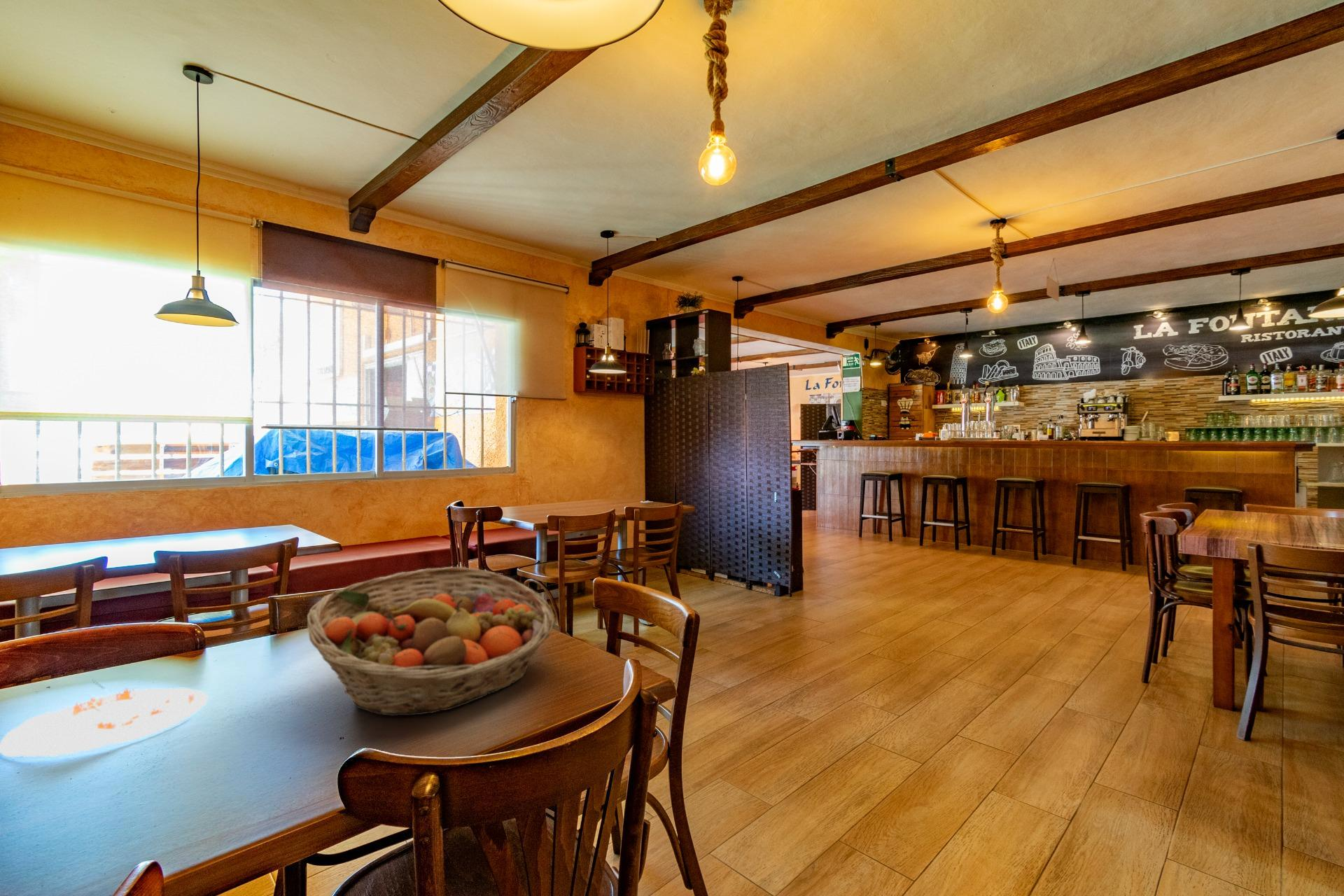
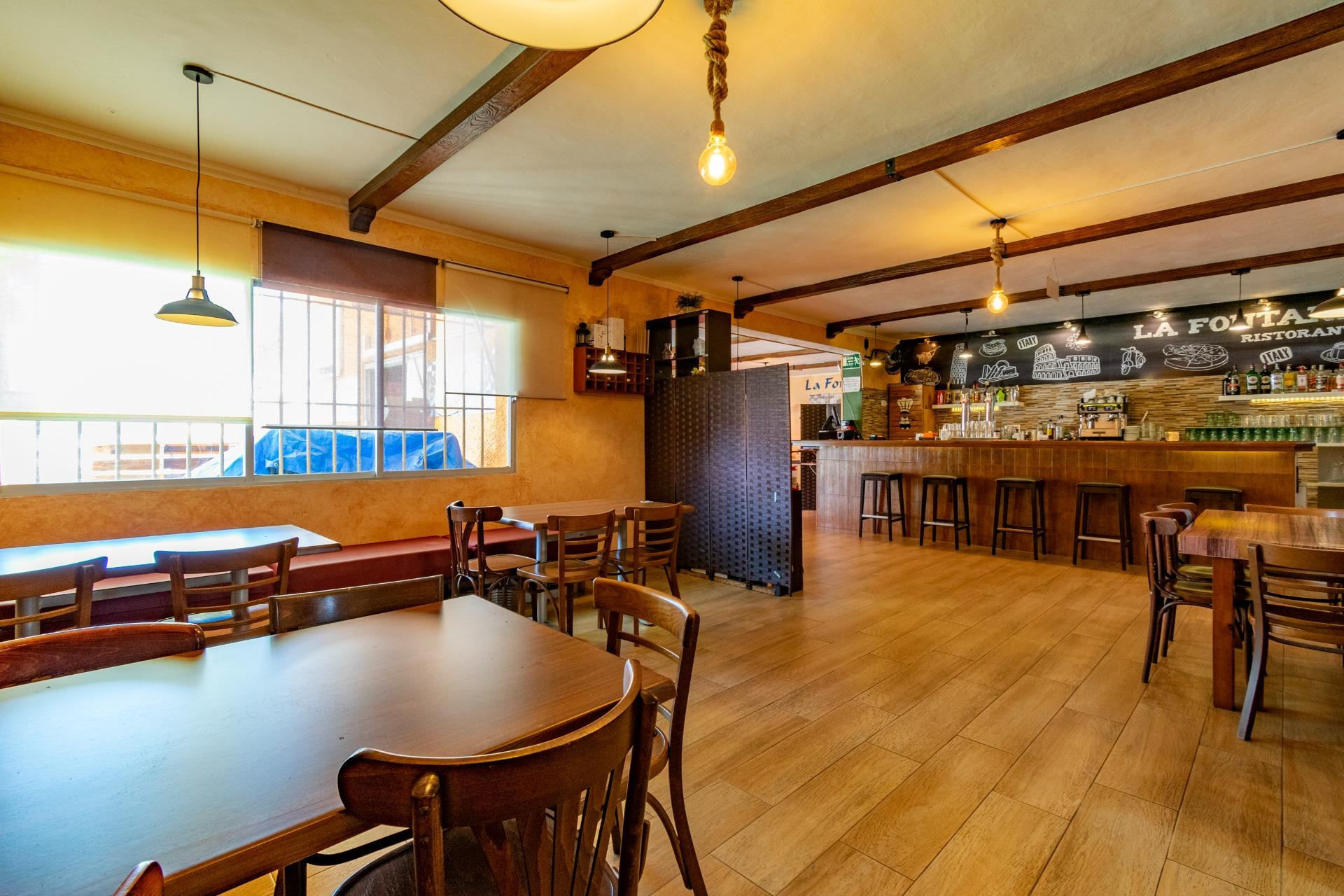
- plate (112, 703)
- fruit basket (441, 631)
